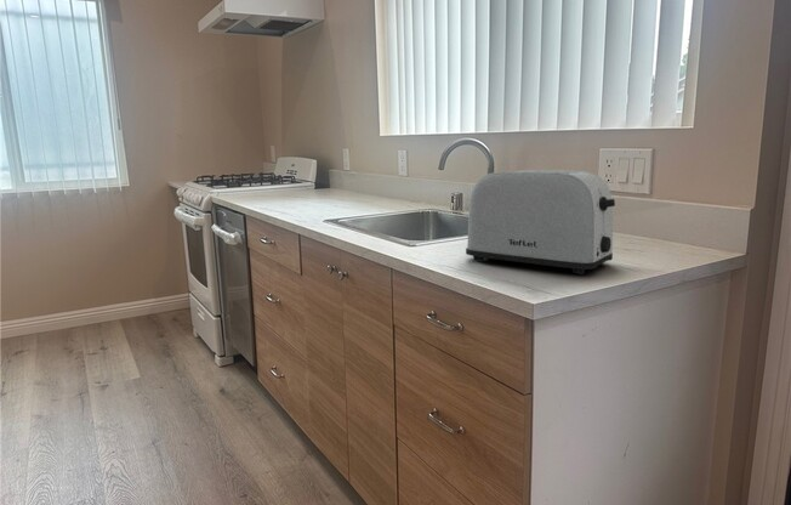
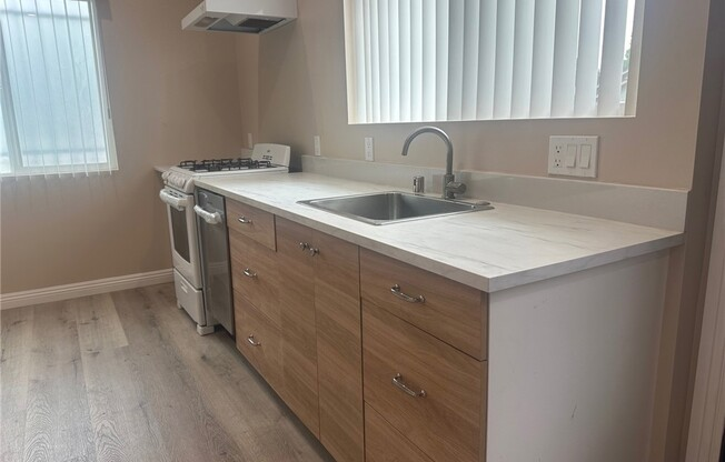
- toaster (540, 216)
